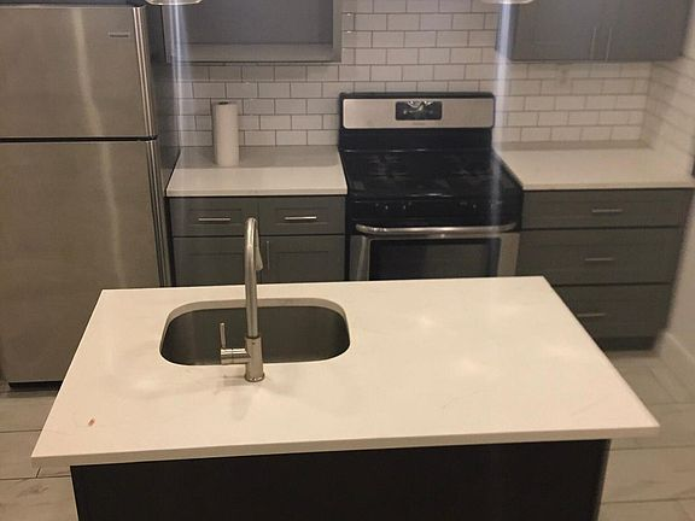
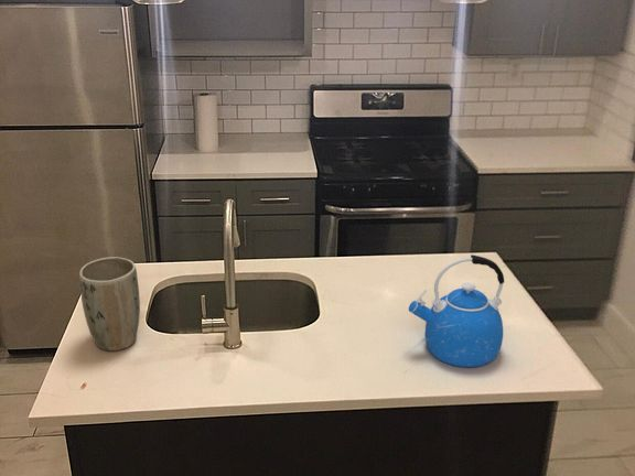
+ plant pot (111, 305)
+ kettle (456, 304)
